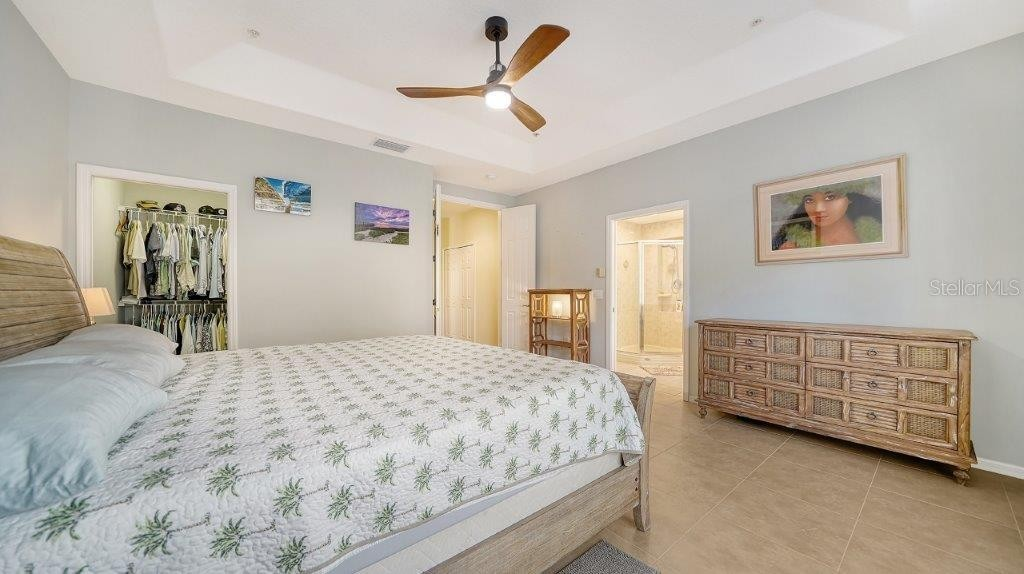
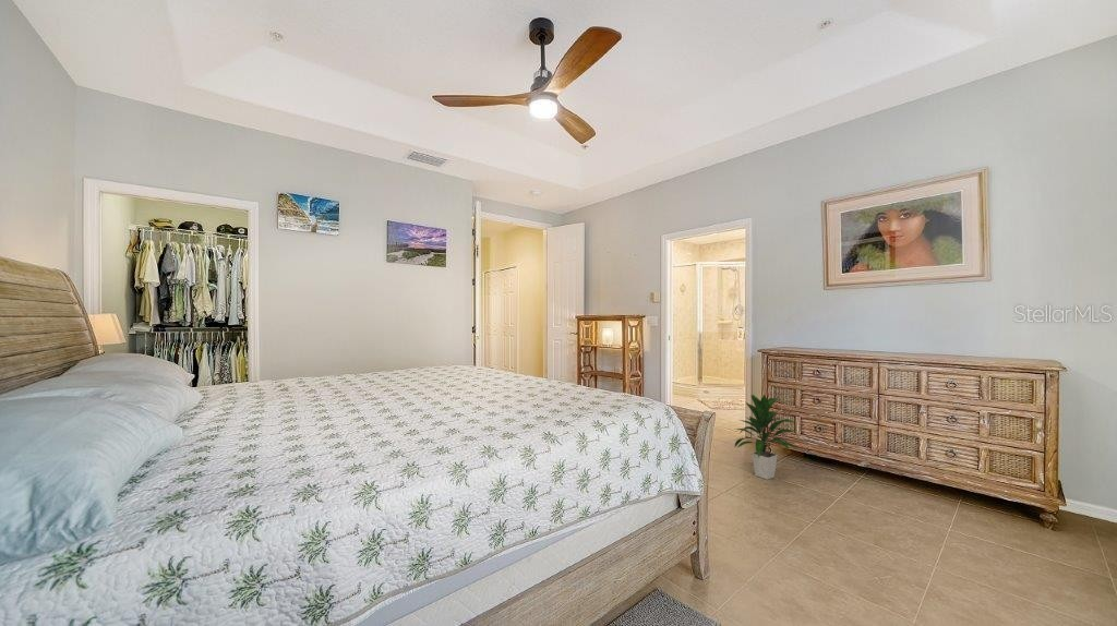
+ indoor plant (762, 433)
